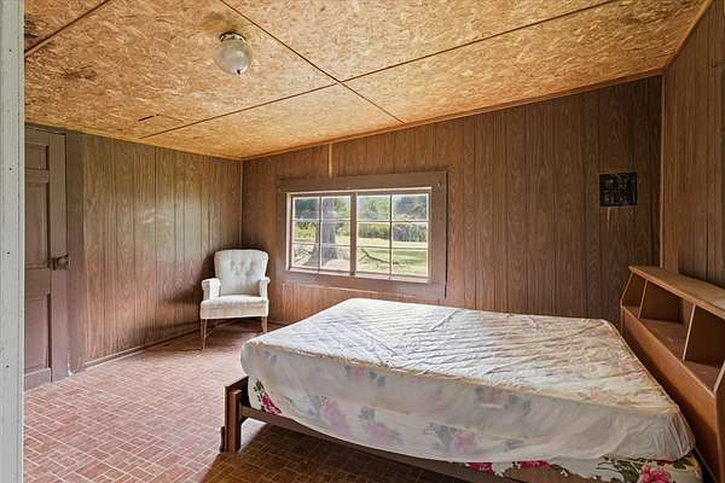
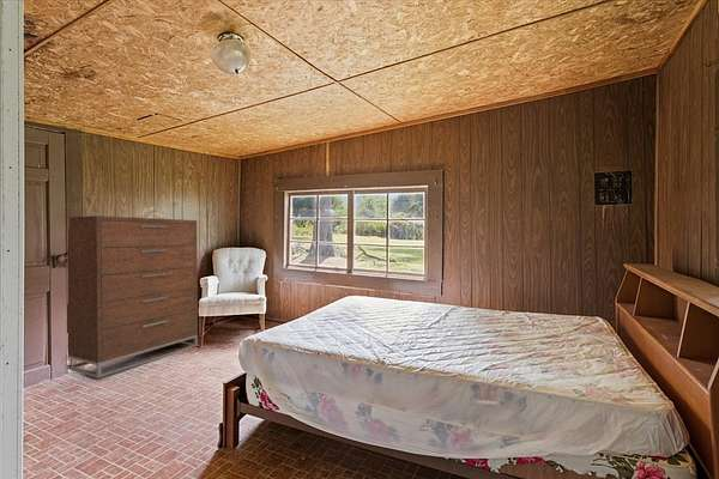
+ dresser (138, 287)
